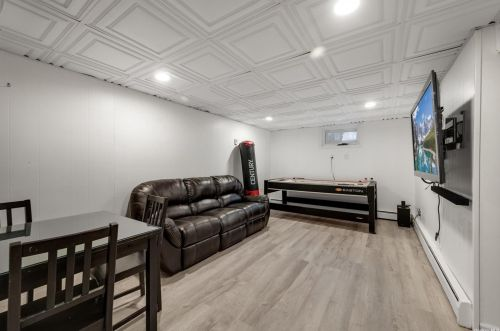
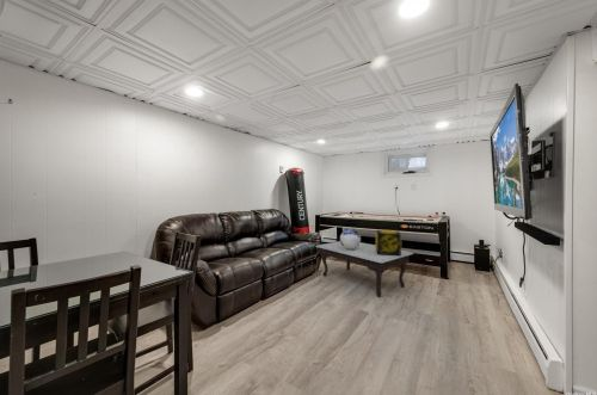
+ coffee table (361, 264)
+ decorative cube (387, 241)
+ decorative globe (350, 239)
